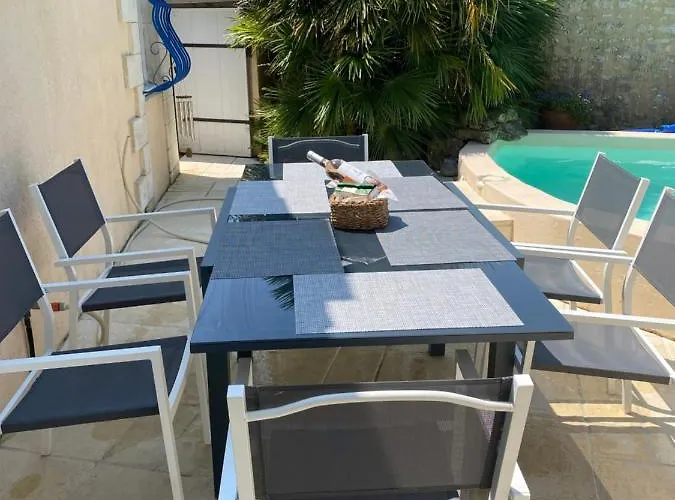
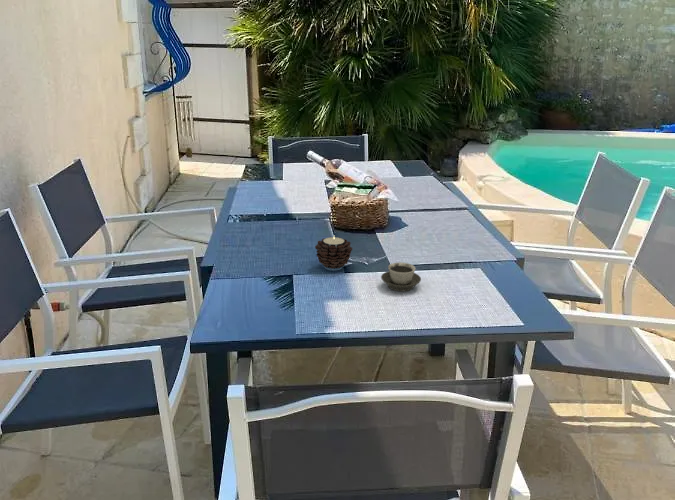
+ candle (333, 251)
+ cup (401, 276)
